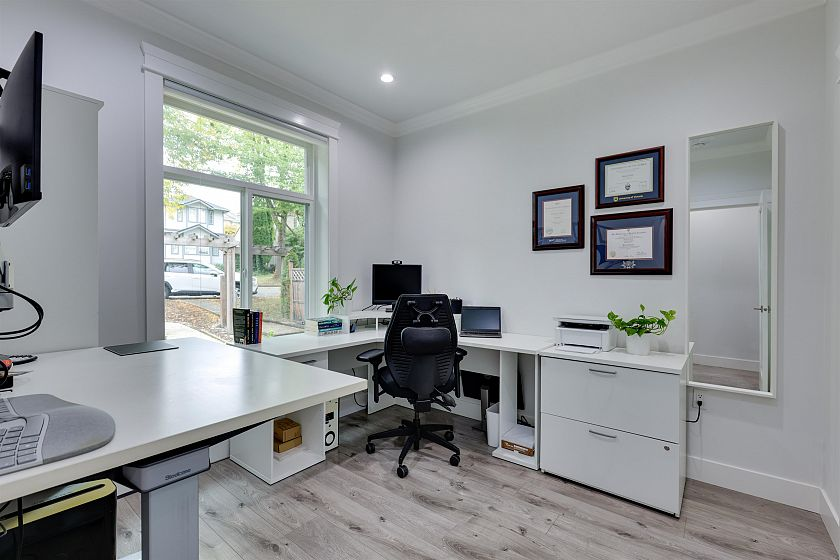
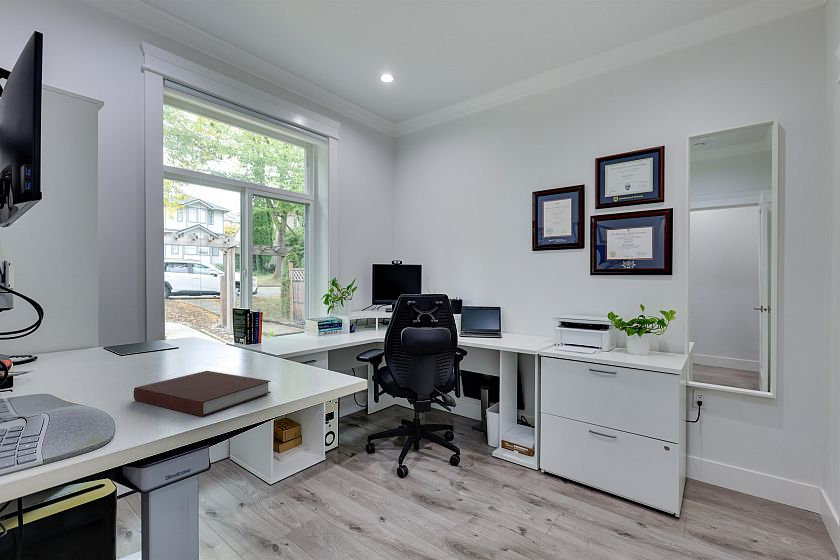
+ notebook (204, 390)
